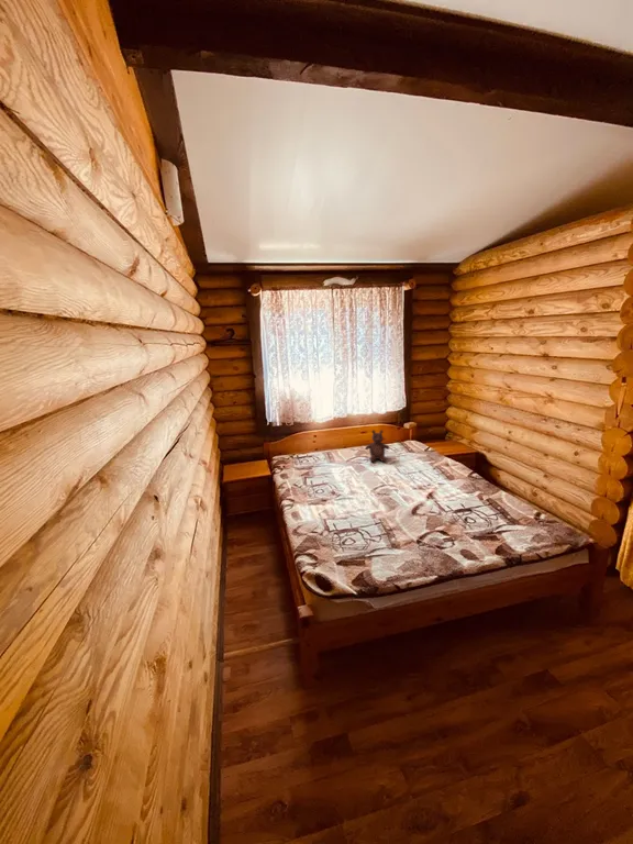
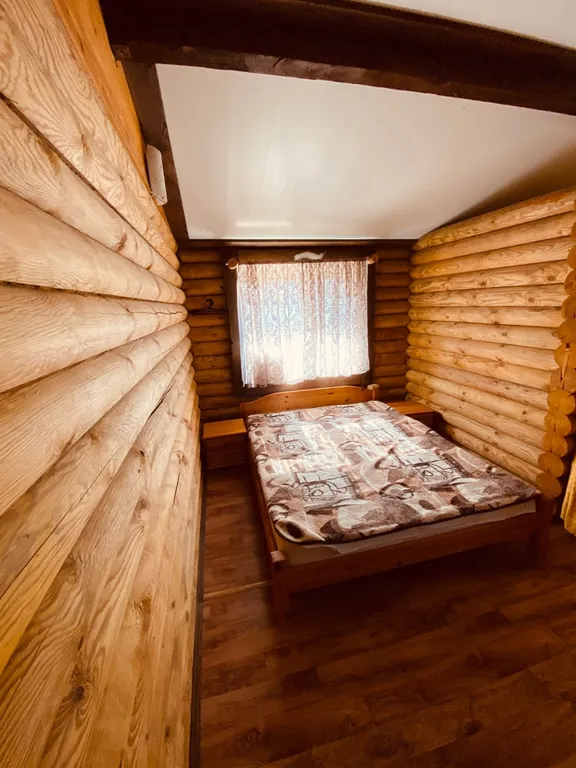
- teddy bear (377, 445)
